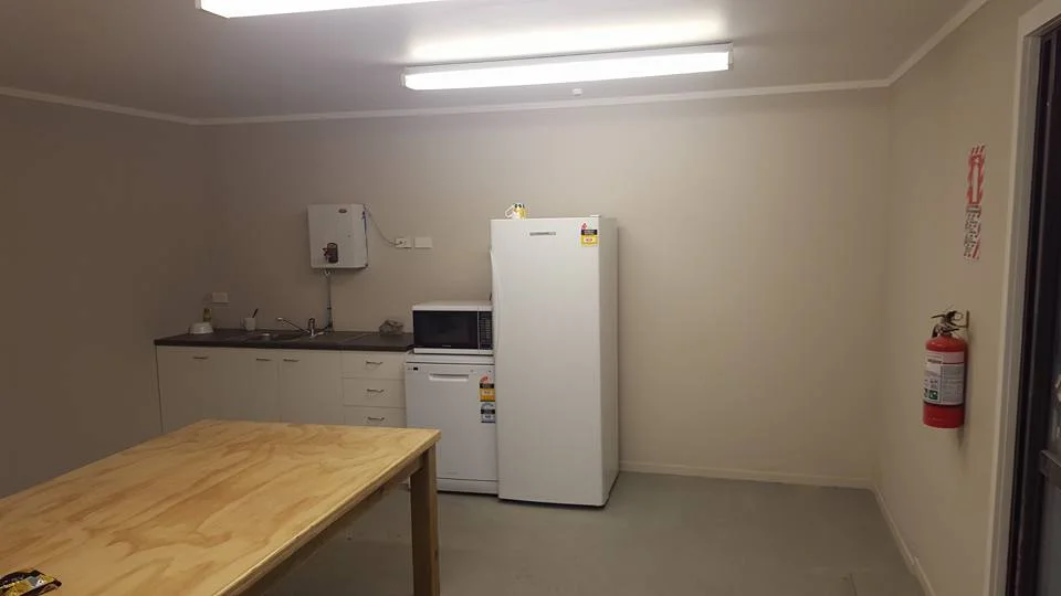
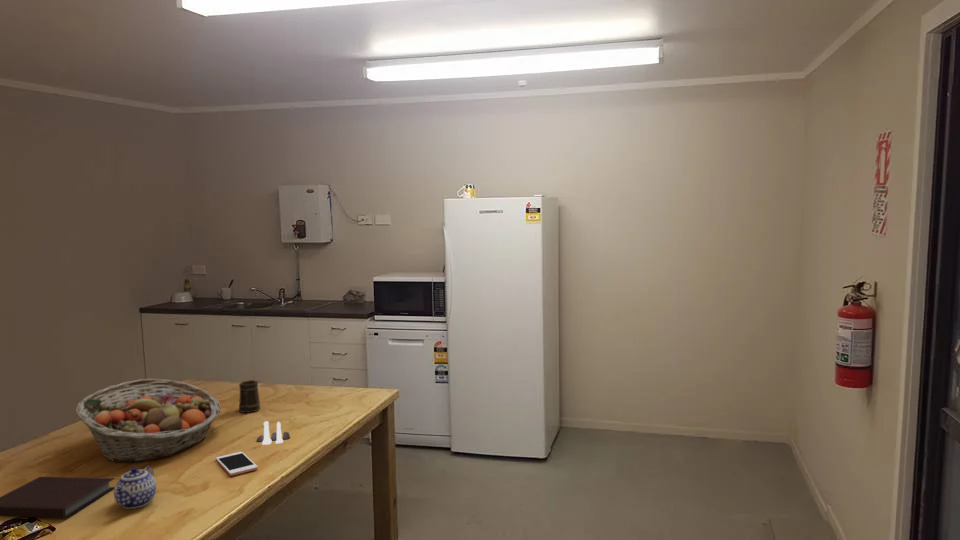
+ salt and pepper shaker set (274, 432)
+ teapot (135, 485)
+ fruit basket (152, 416)
+ mug (248, 396)
+ notebook (52, 496)
+ cell phone (236, 463)
